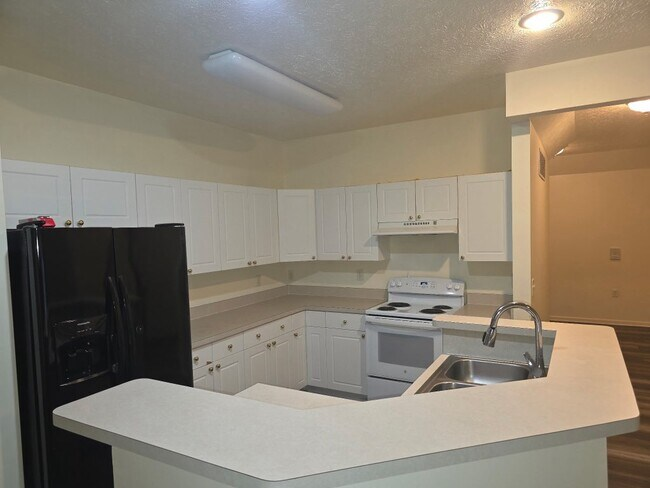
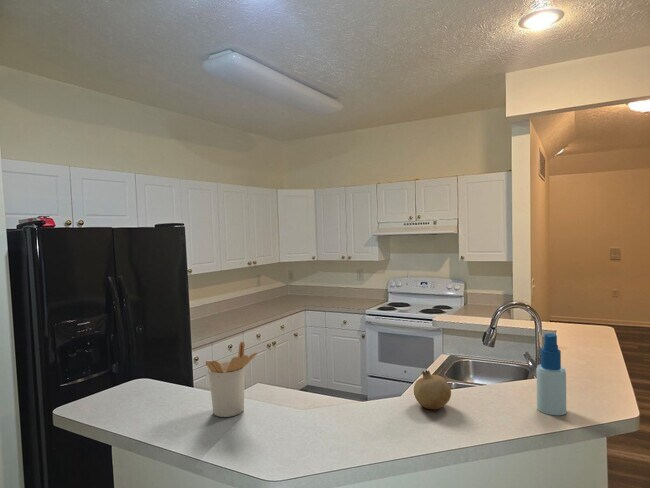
+ spray bottle (551, 372)
+ utensil holder (233, 380)
+ fruit (432, 389)
